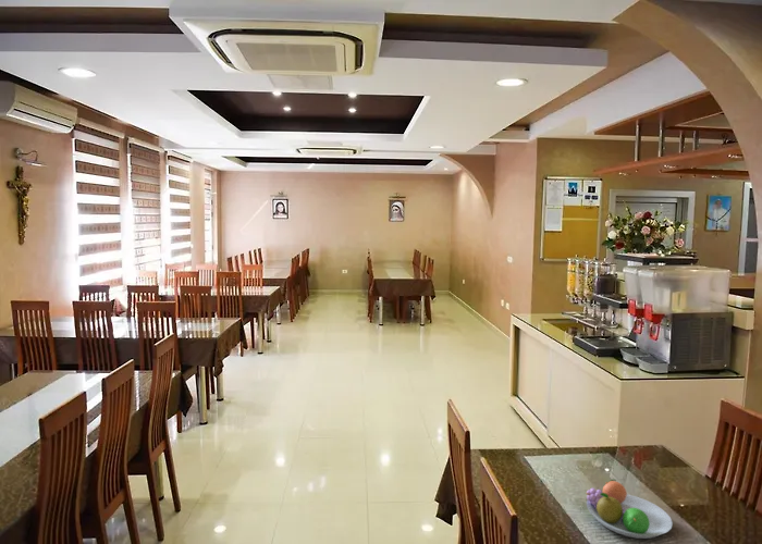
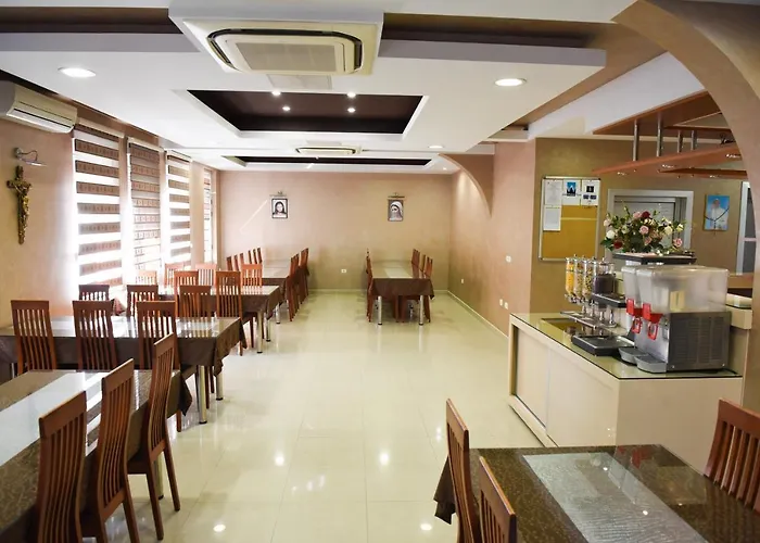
- fruit bowl (627, 506)
